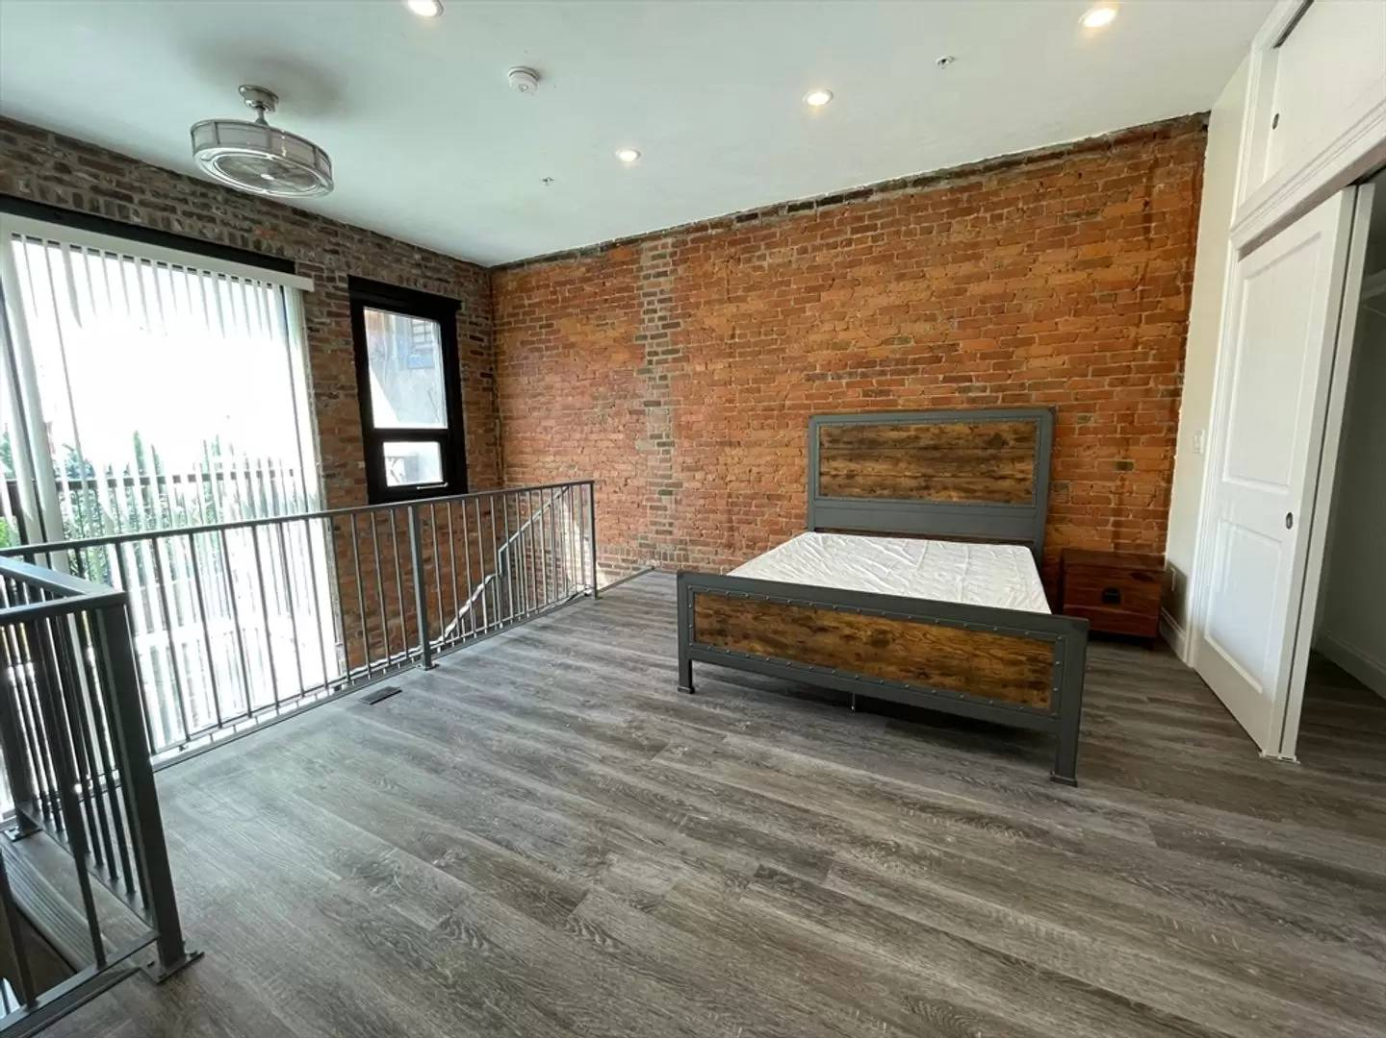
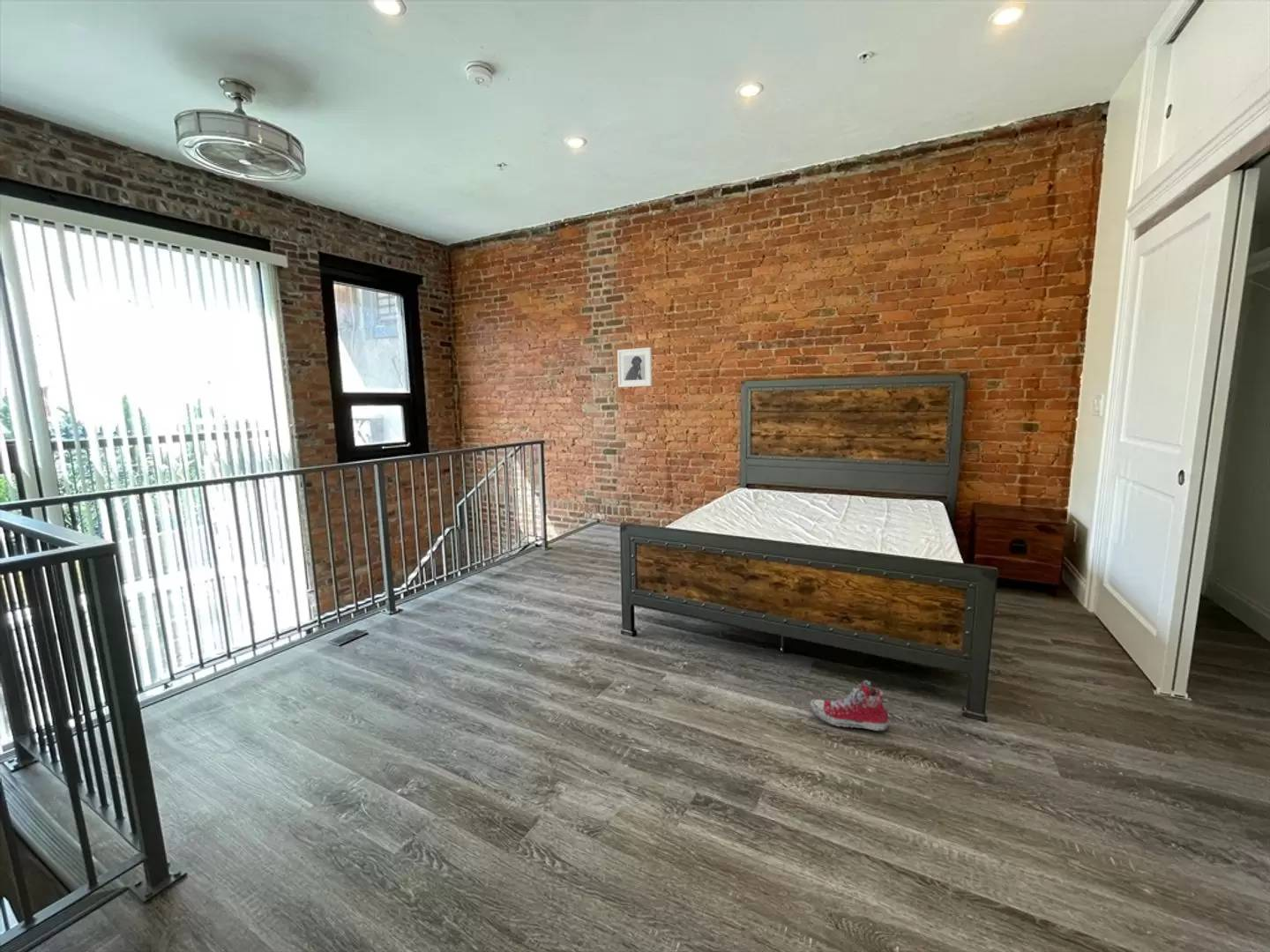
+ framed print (634, 368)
+ shoe (848, 703)
